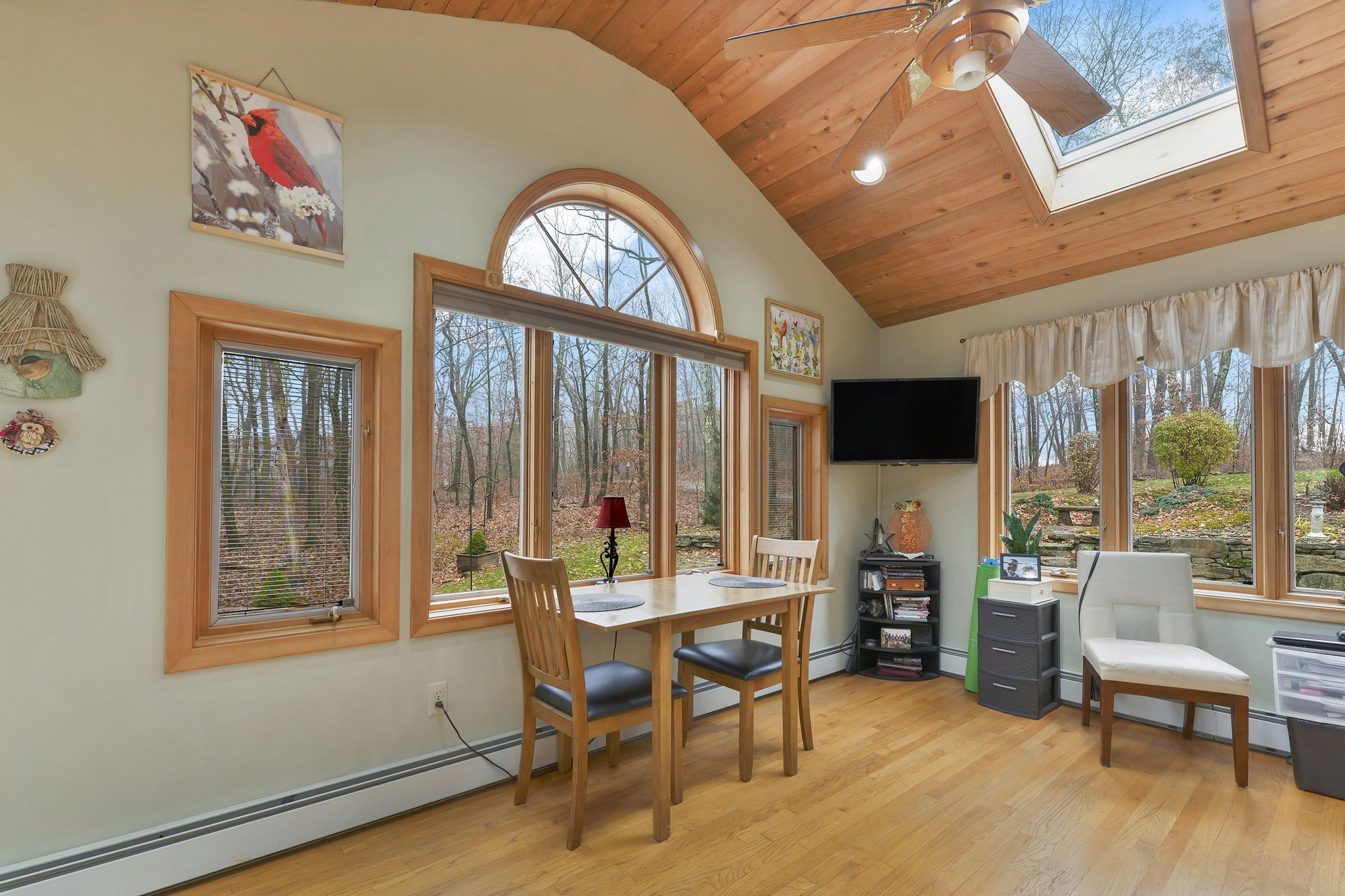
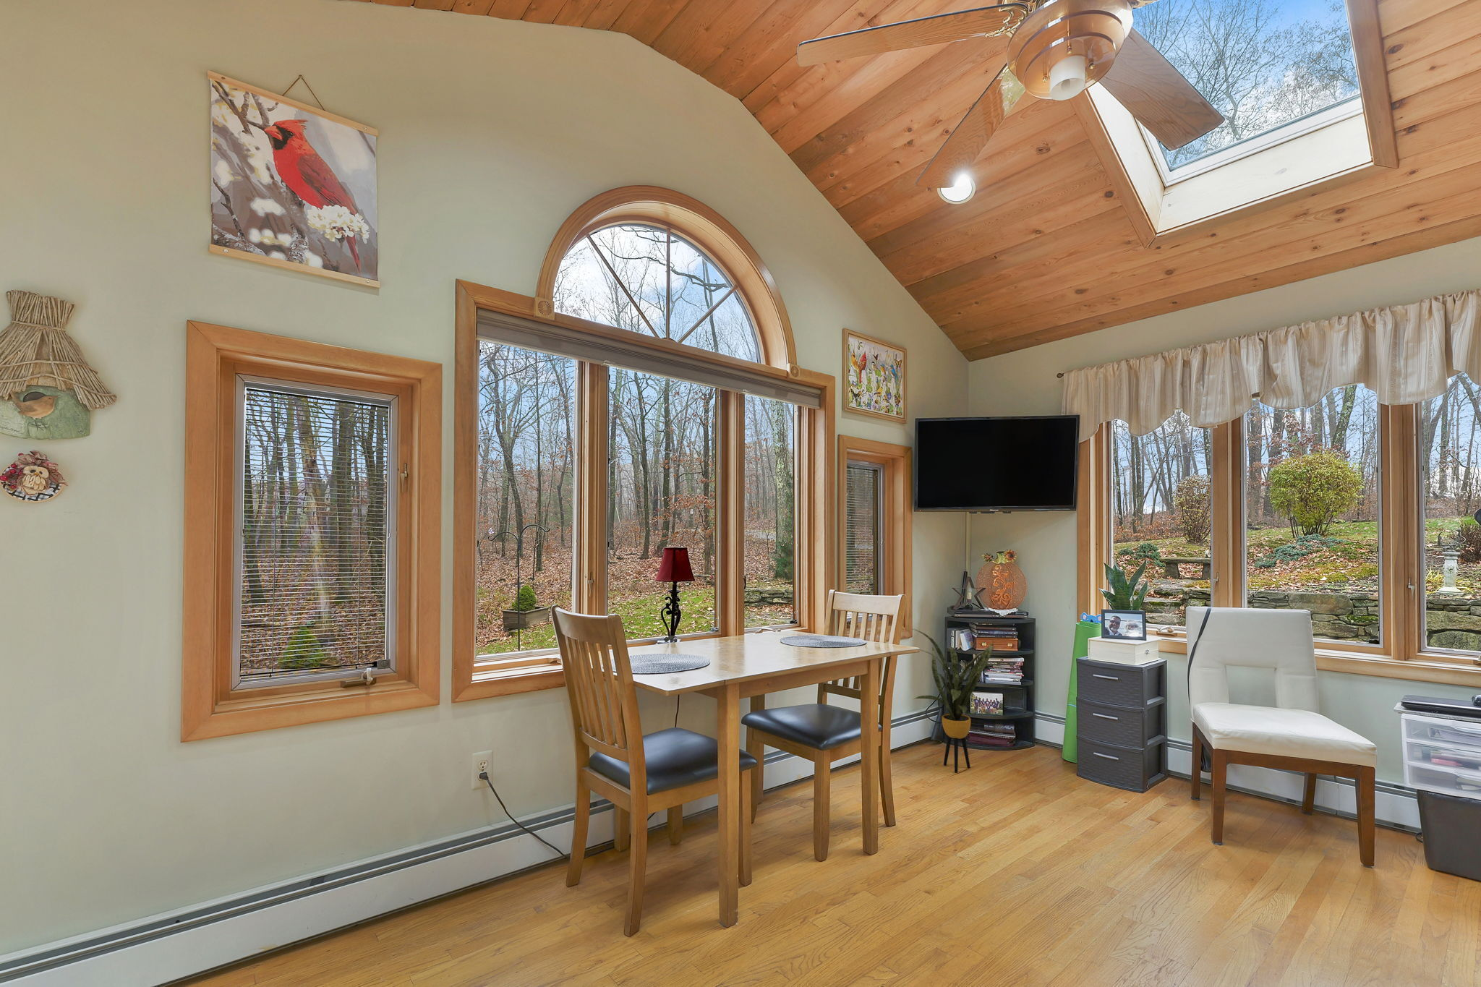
+ house plant (955, 699)
